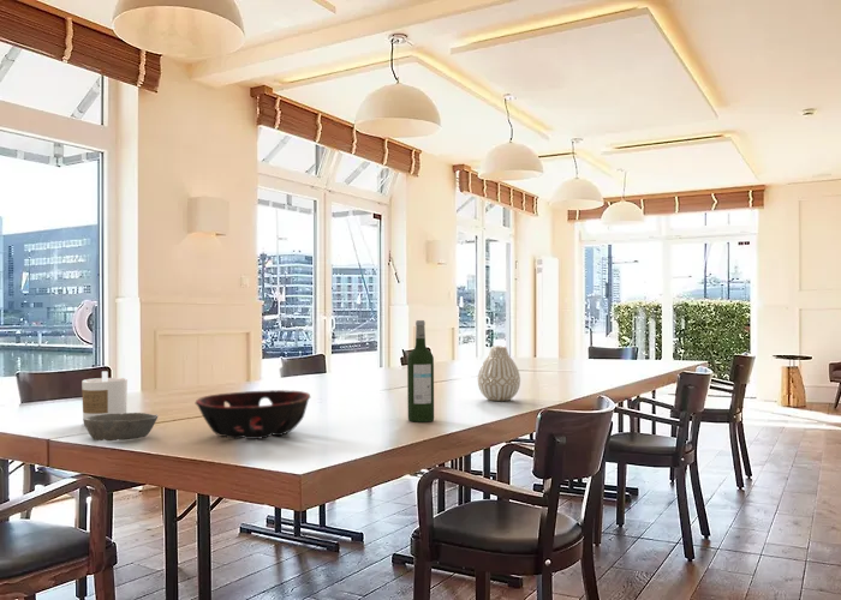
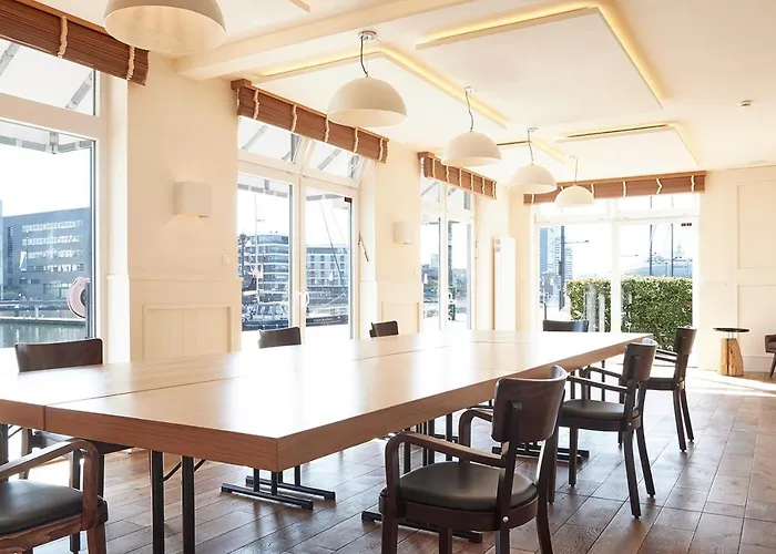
- bowl (120, 426)
- decorative bowl (254, 414)
- vase (499, 372)
- candle (105, 396)
- wine bottle (421, 370)
